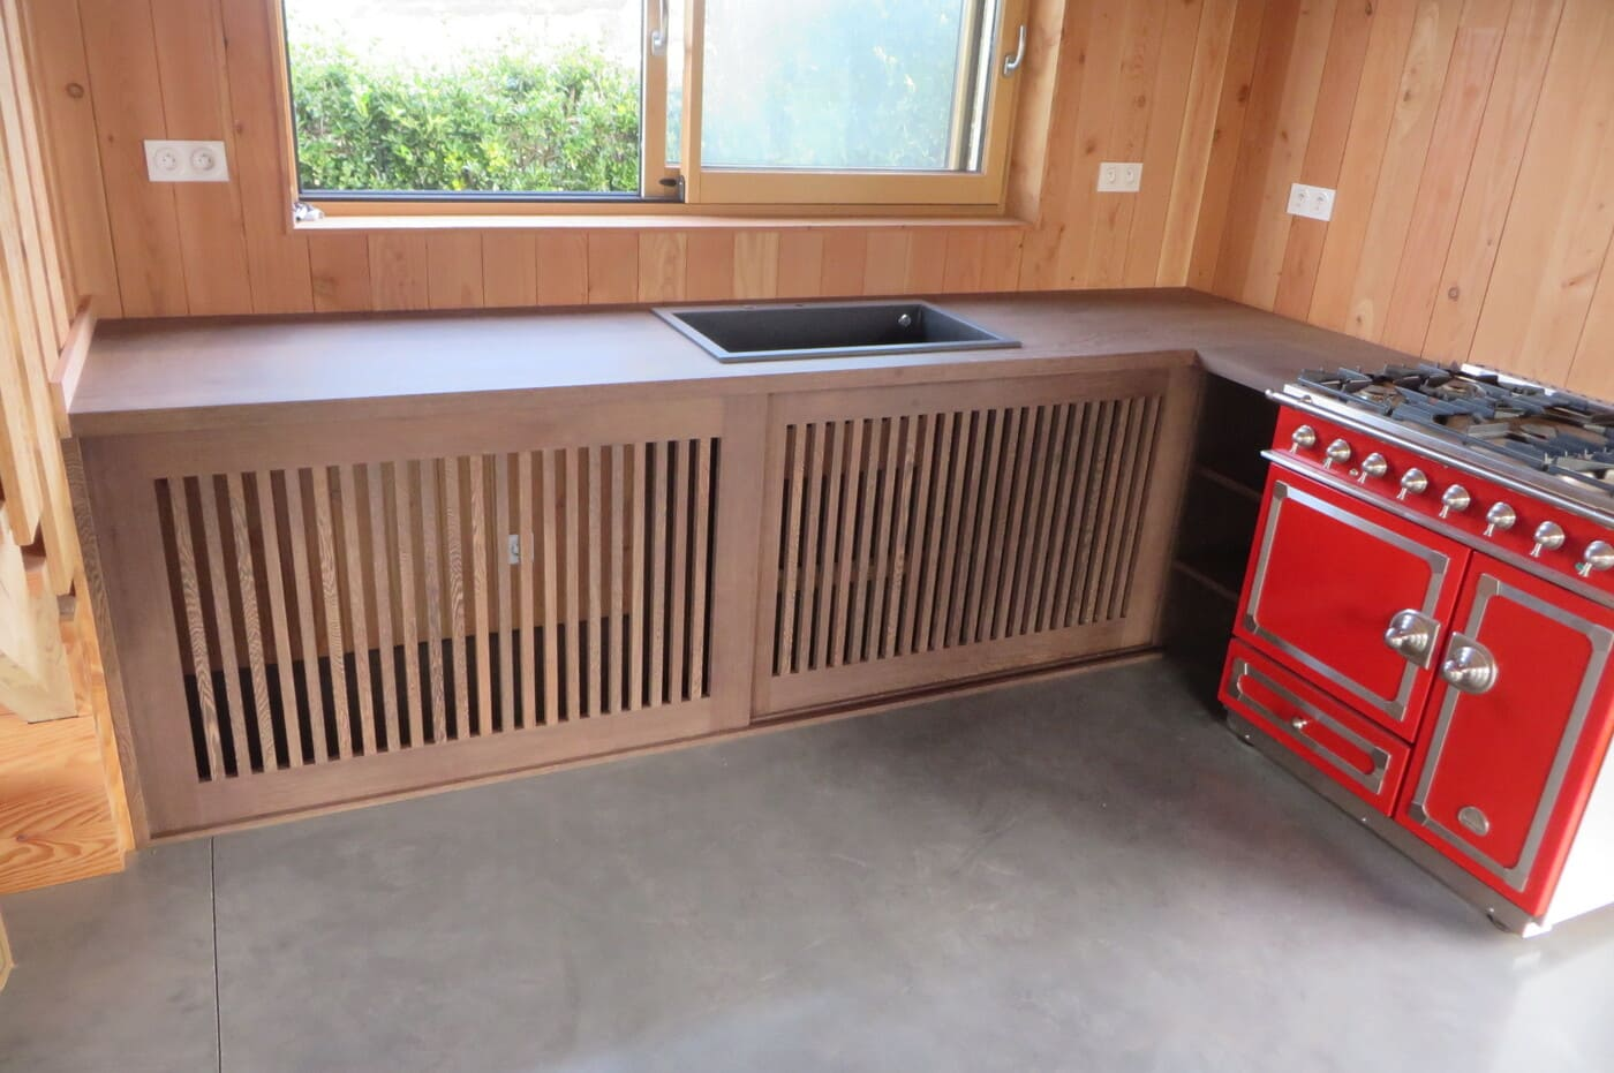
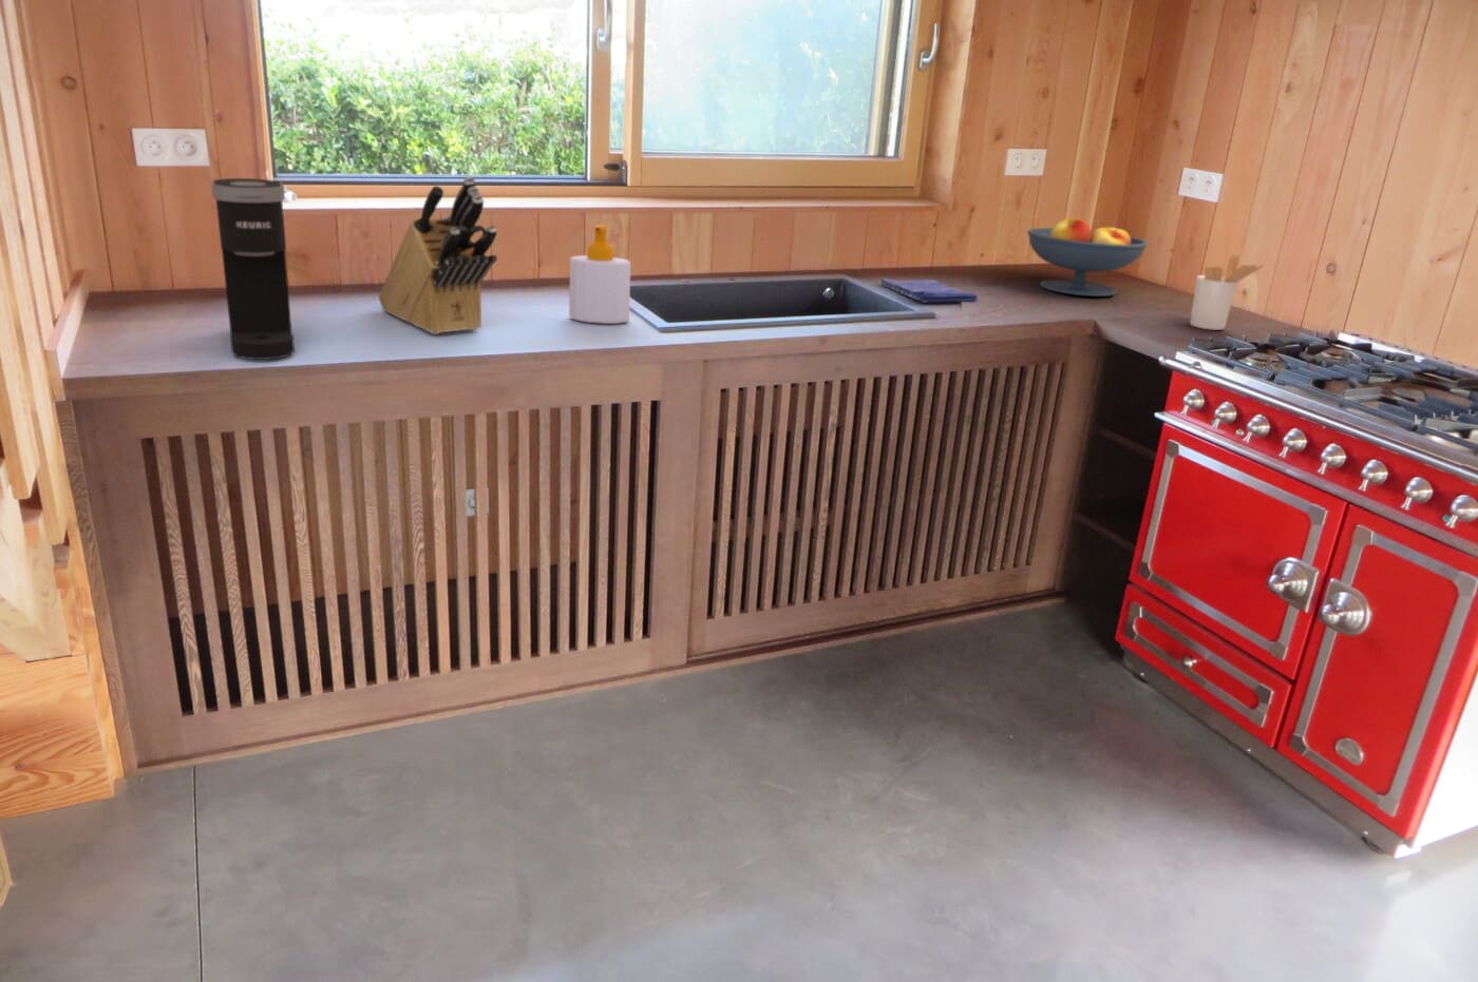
+ coffee maker (254, 263)
+ knife block (436, 250)
+ soap bottle (600, 273)
+ utensil holder (1224, 293)
+ dish towel (928, 288)
+ fruit bowl (1083, 253)
